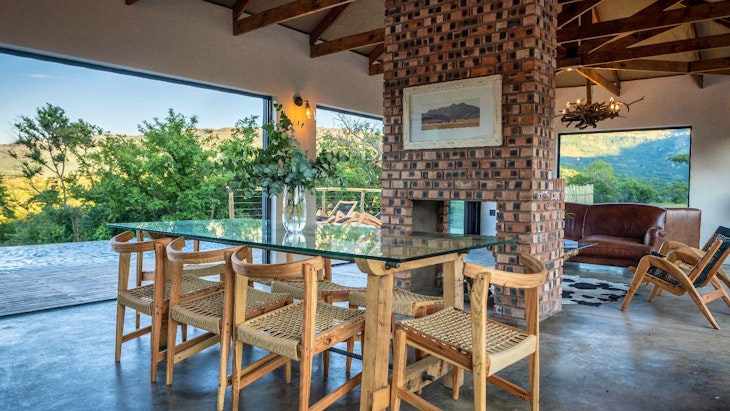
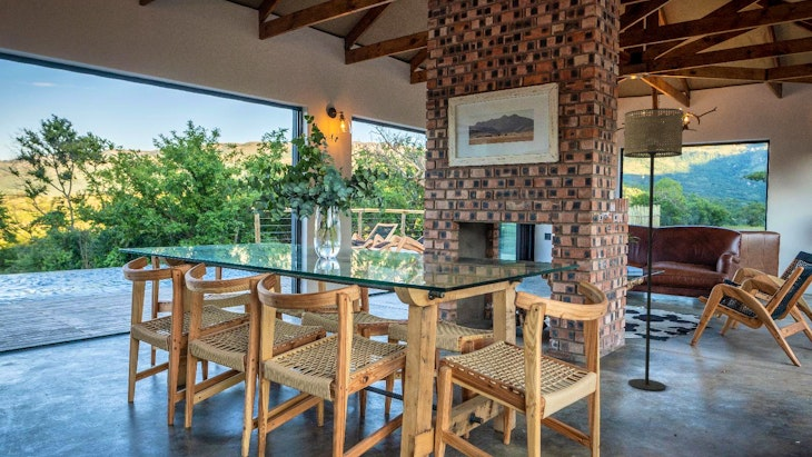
+ floor lamp (650, 250)
